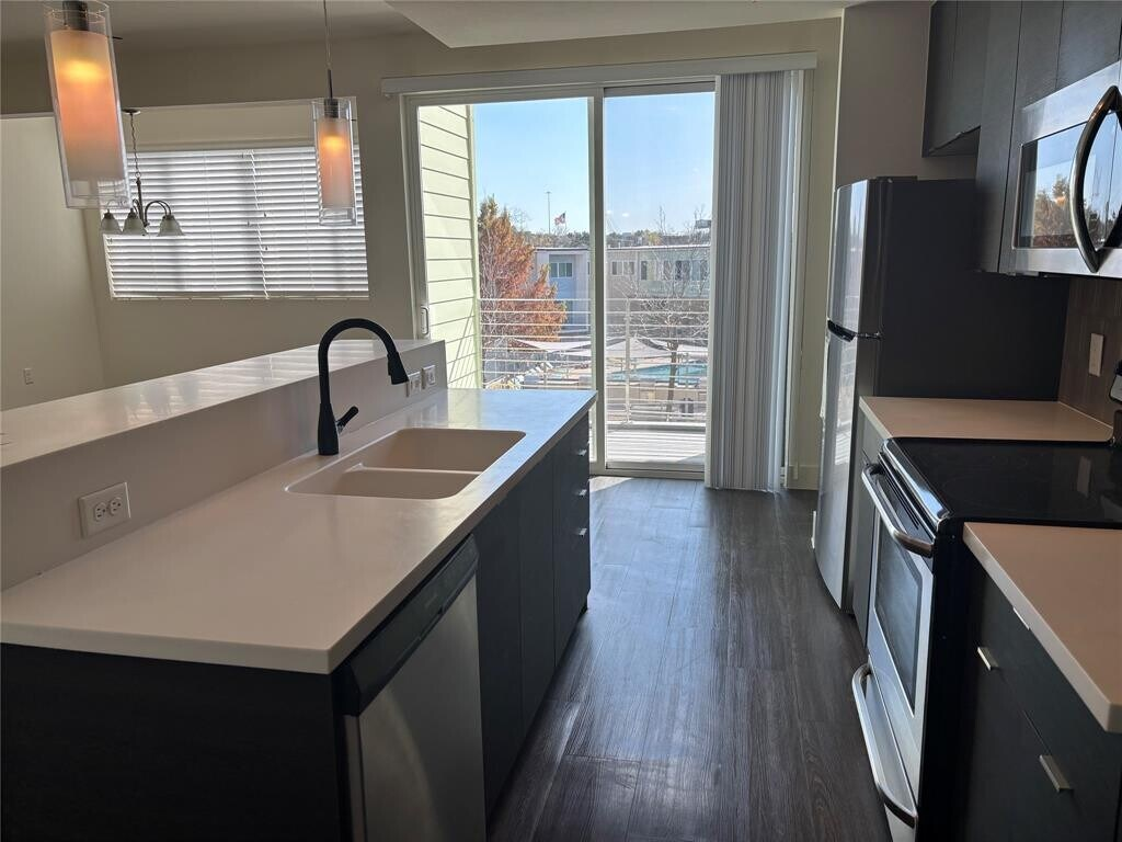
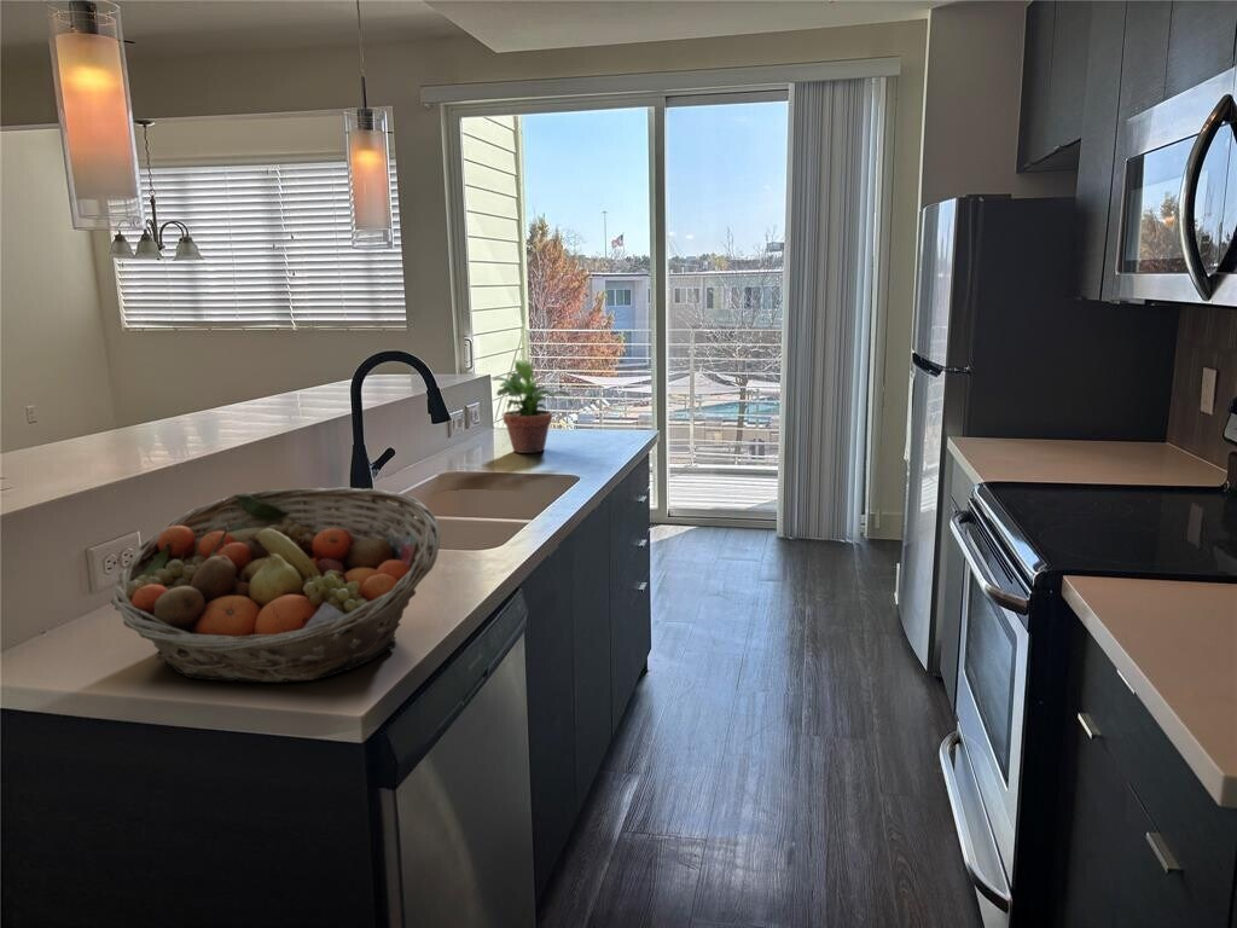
+ fruit basket (284, 578)
+ potted plant (530, 407)
